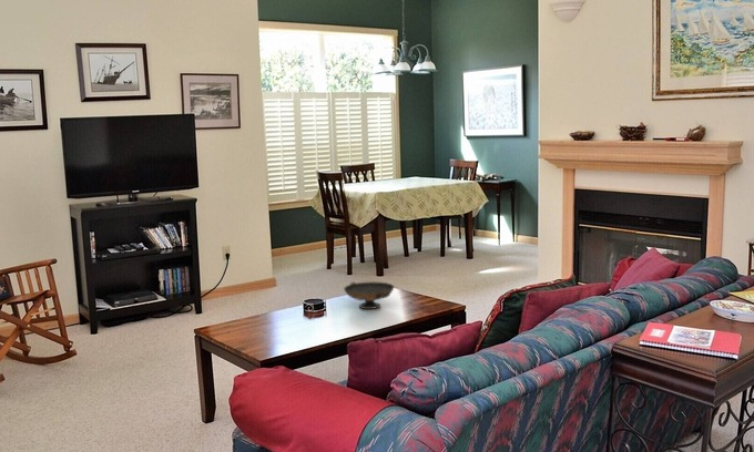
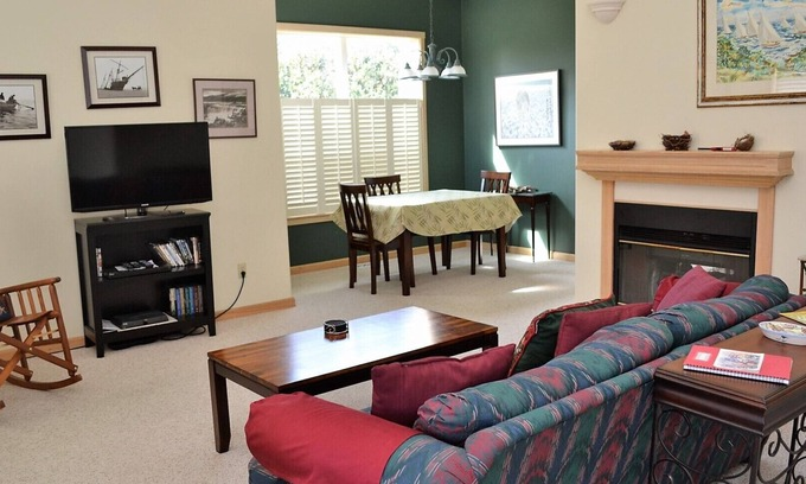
- decorative bowl (369, 296)
